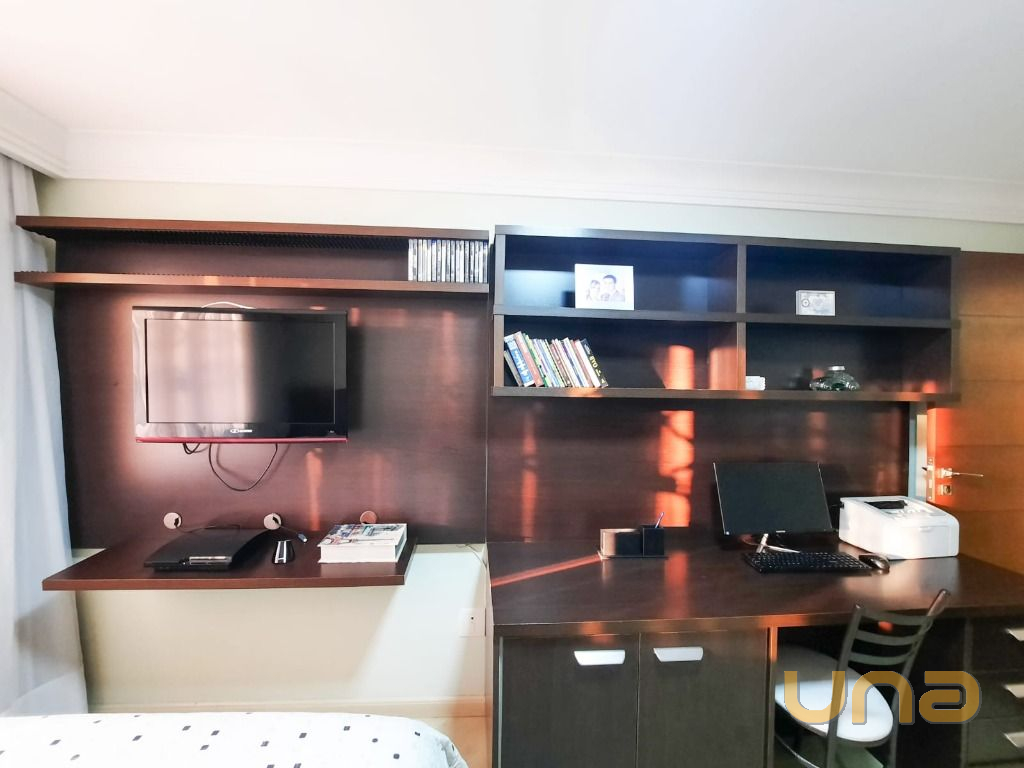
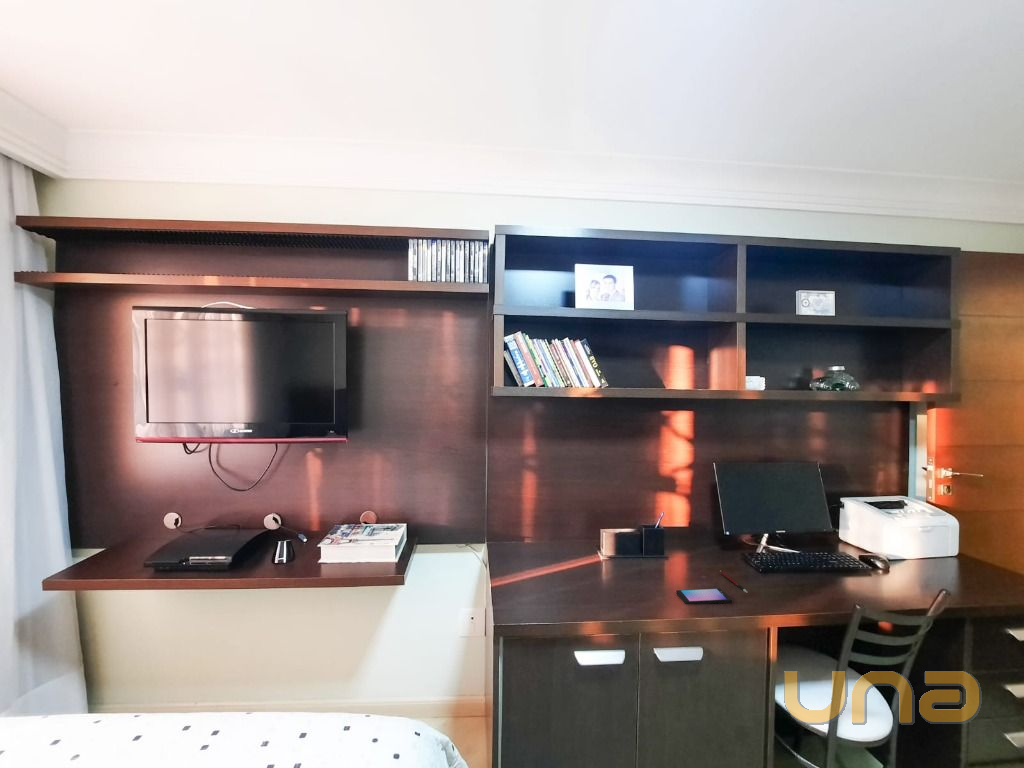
+ smartphone (703, 596)
+ pen (733, 581)
